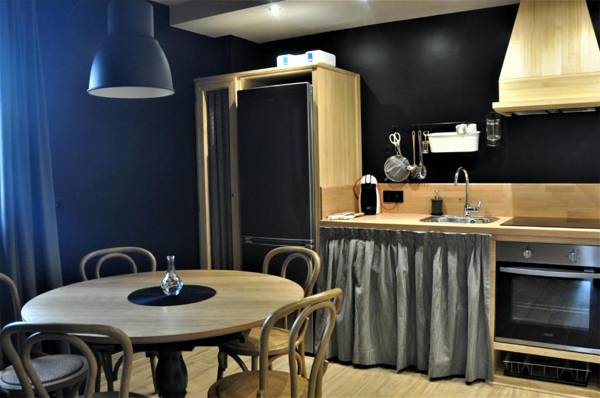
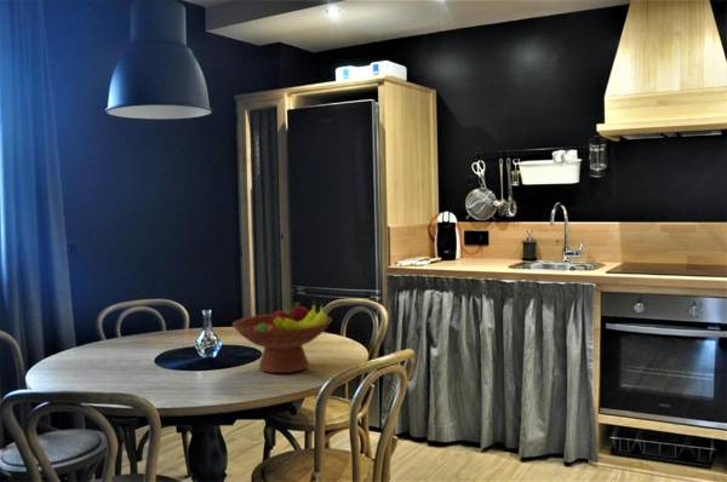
+ fruit bowl (282, 335)
